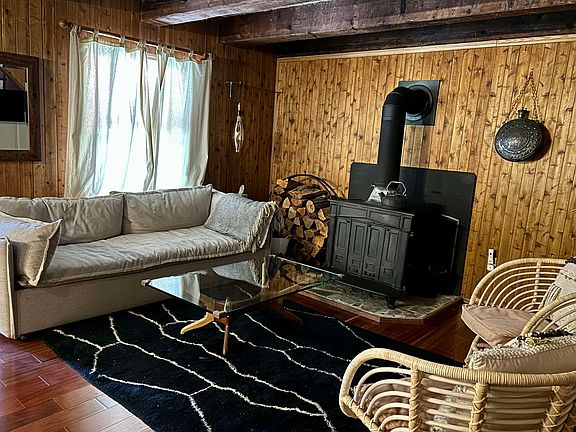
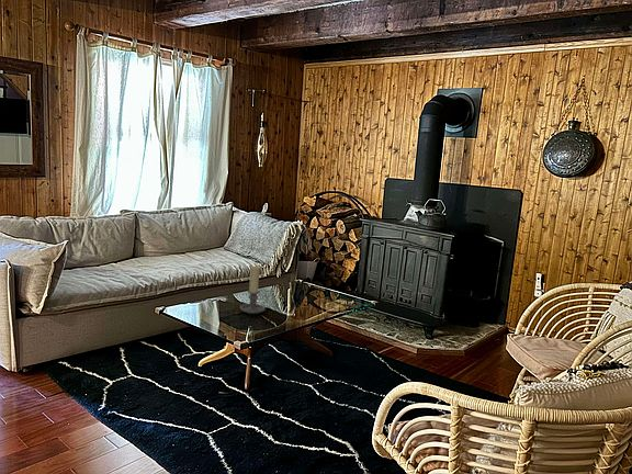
+ candle holder (251, 287)
